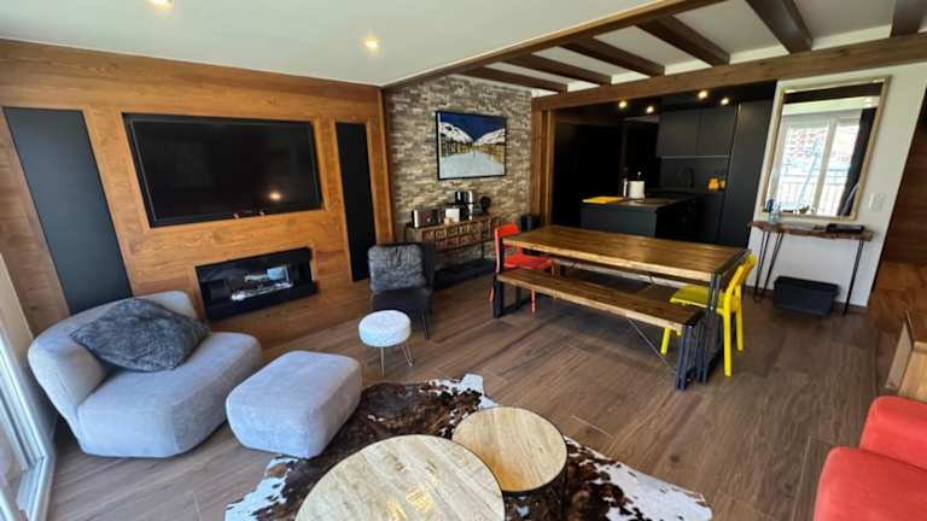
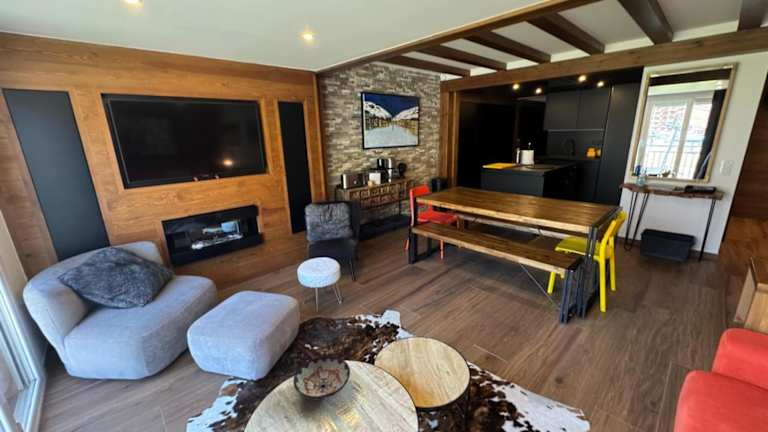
+ bowl (322, 381)
